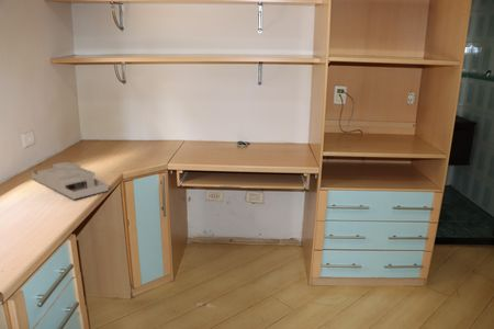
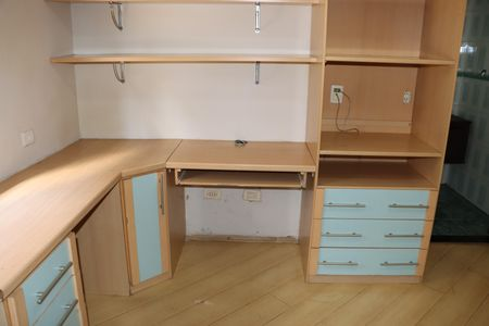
- desk organizer (67, 175)
